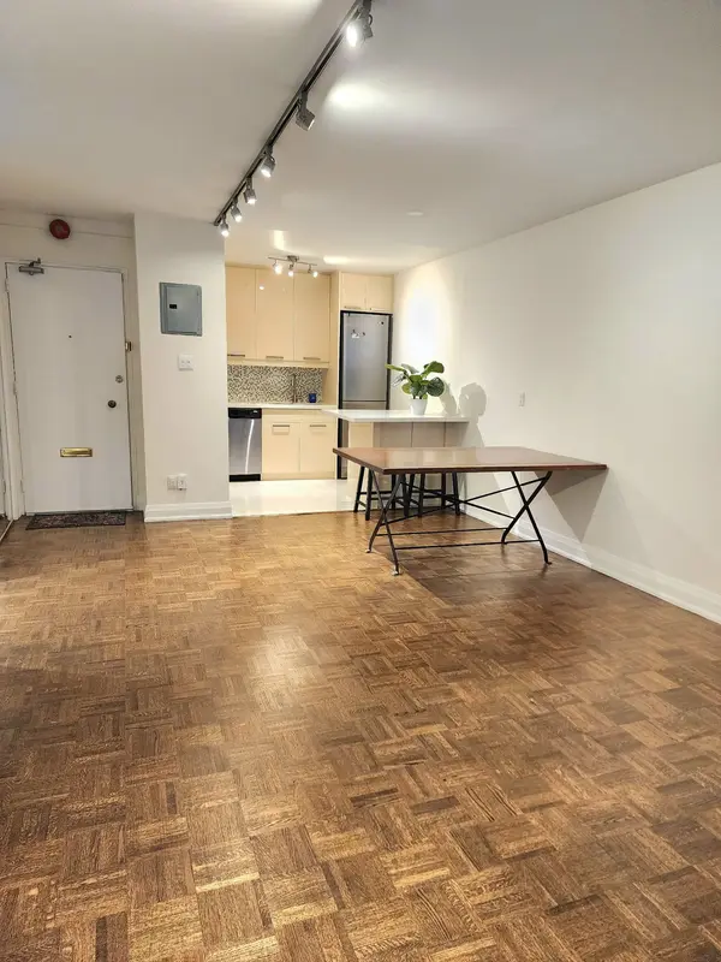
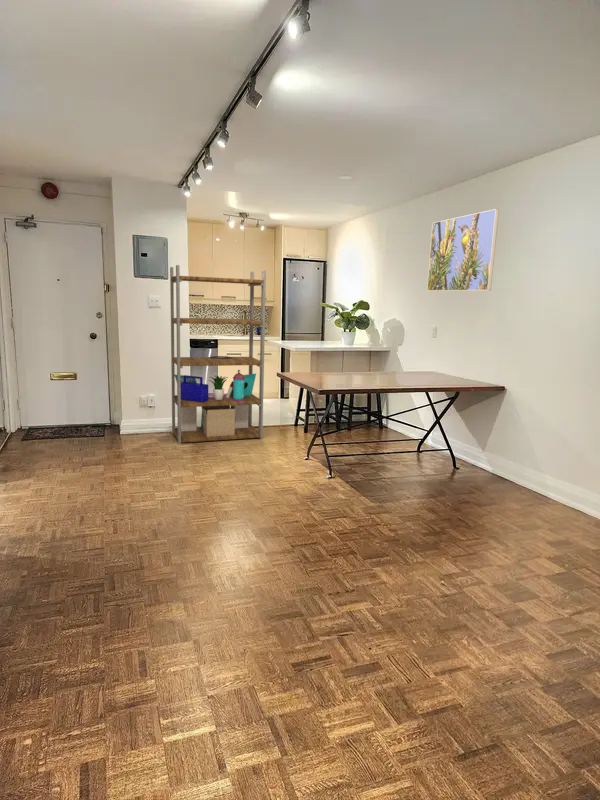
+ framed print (459, 254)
+ shelving unit (216, 356)
